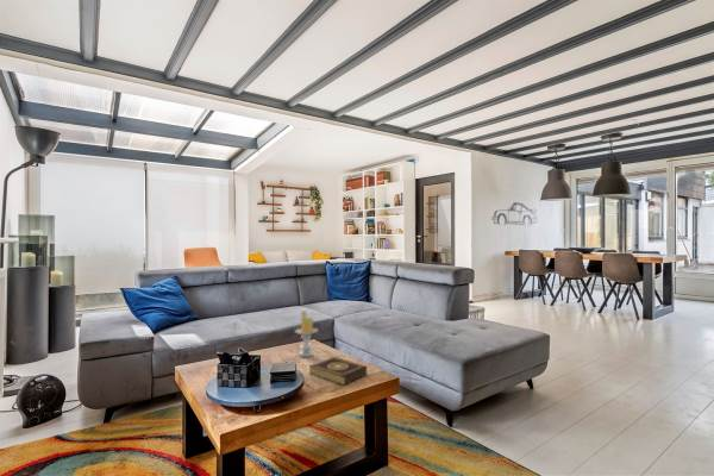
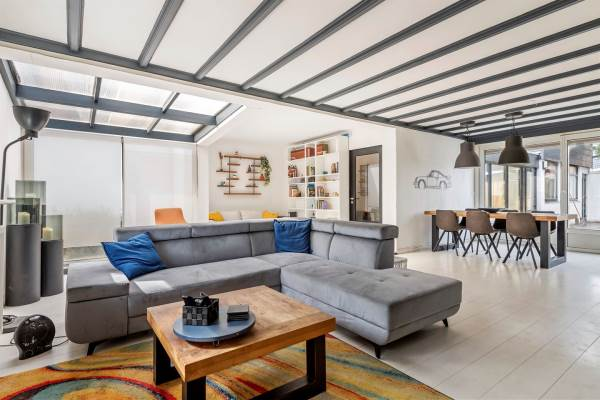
- candle (306, 332)
- book (338, 369)
